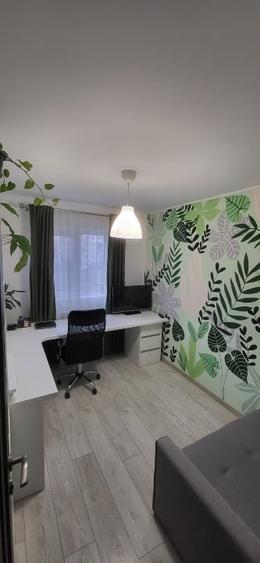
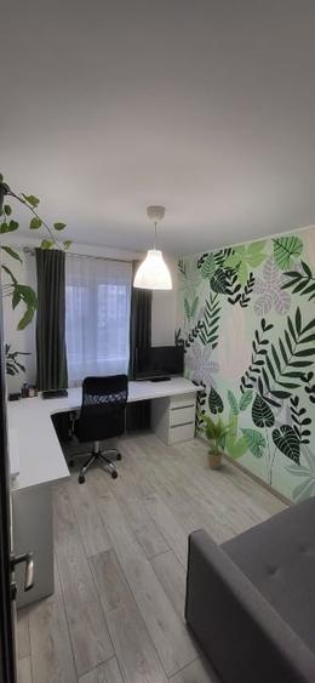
+ potted plant (212, 440)
